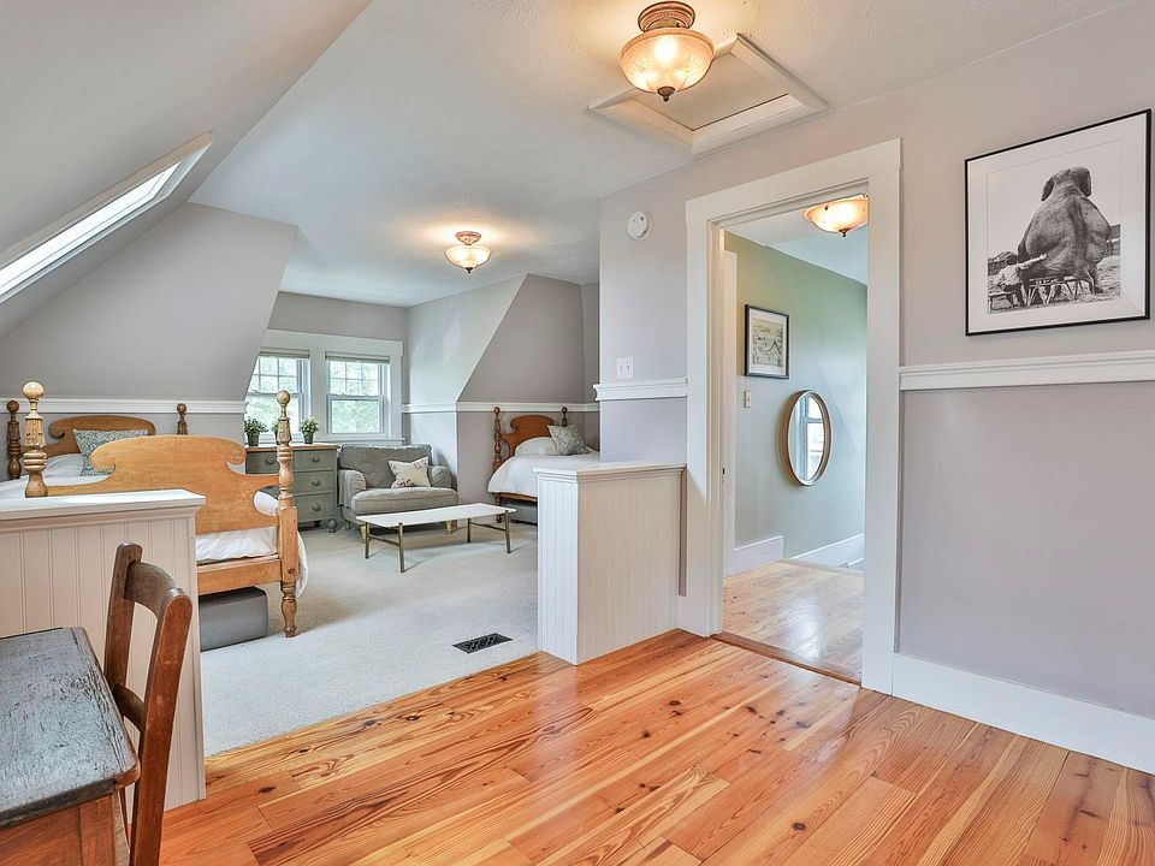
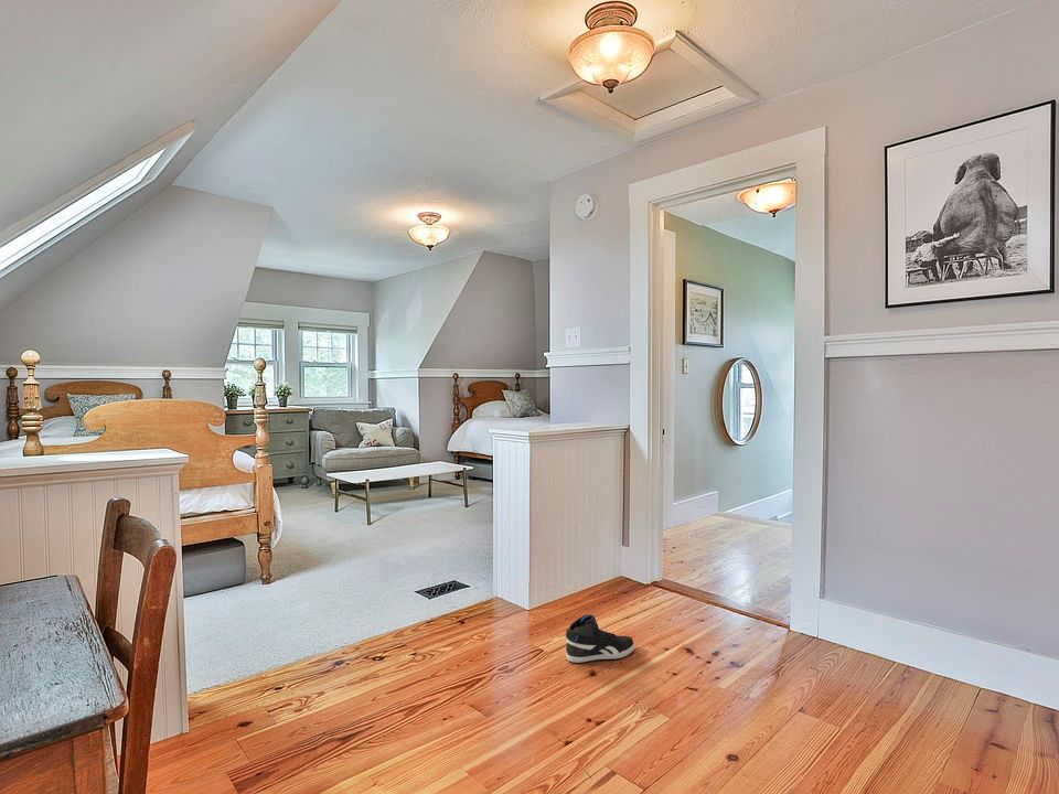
+ sneaker (601, 634)
